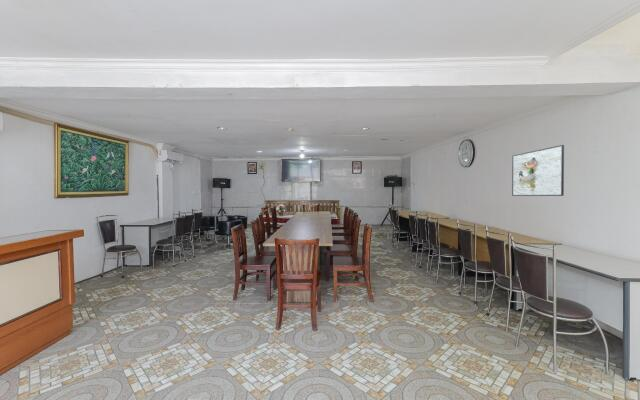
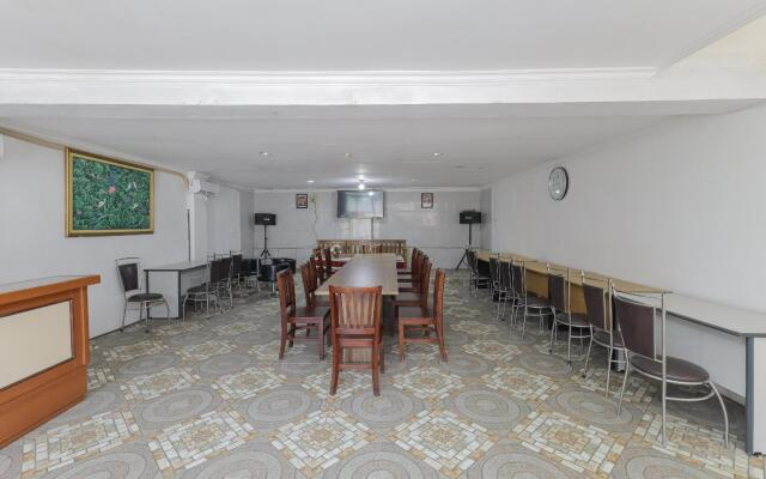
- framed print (535, 173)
